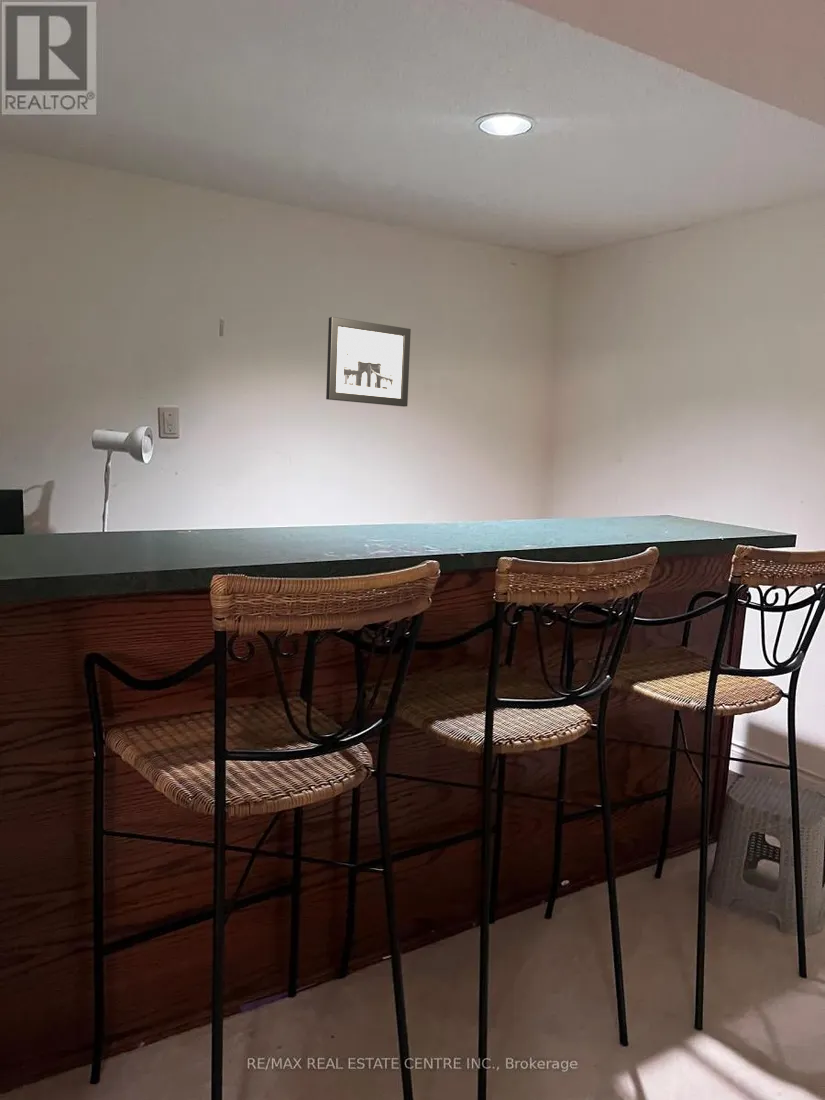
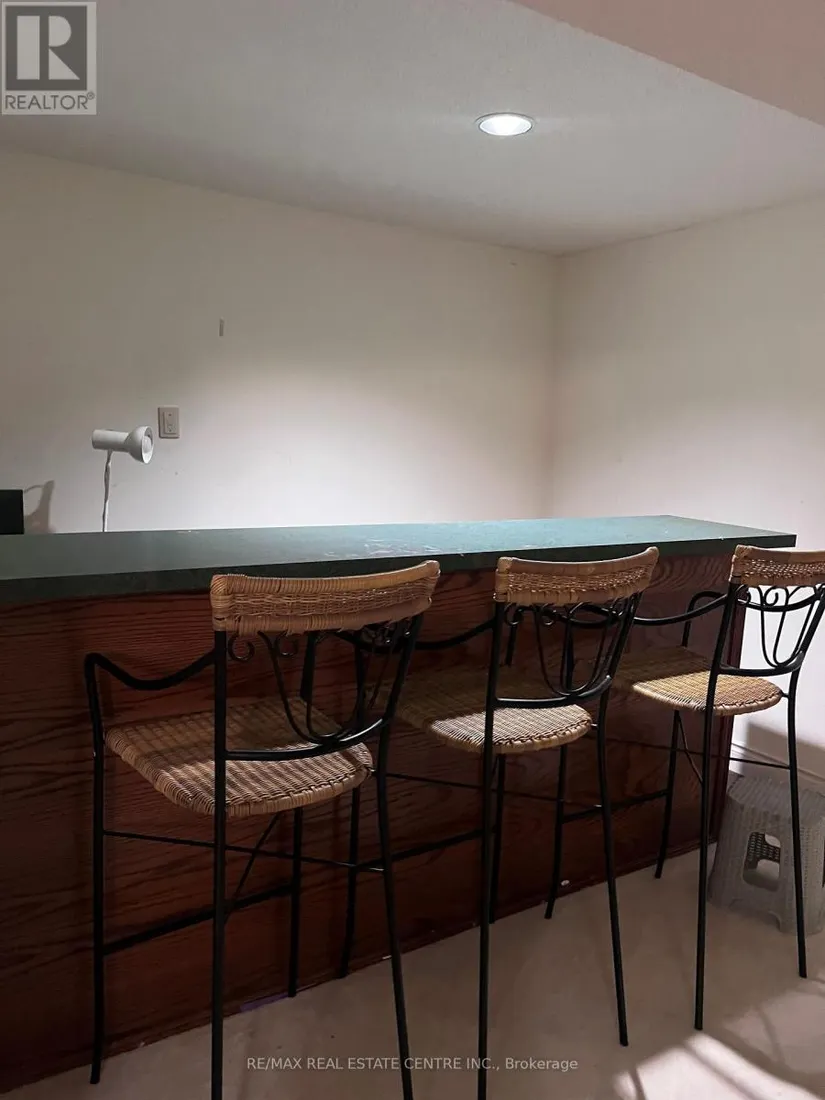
- wall art (369, 363)
